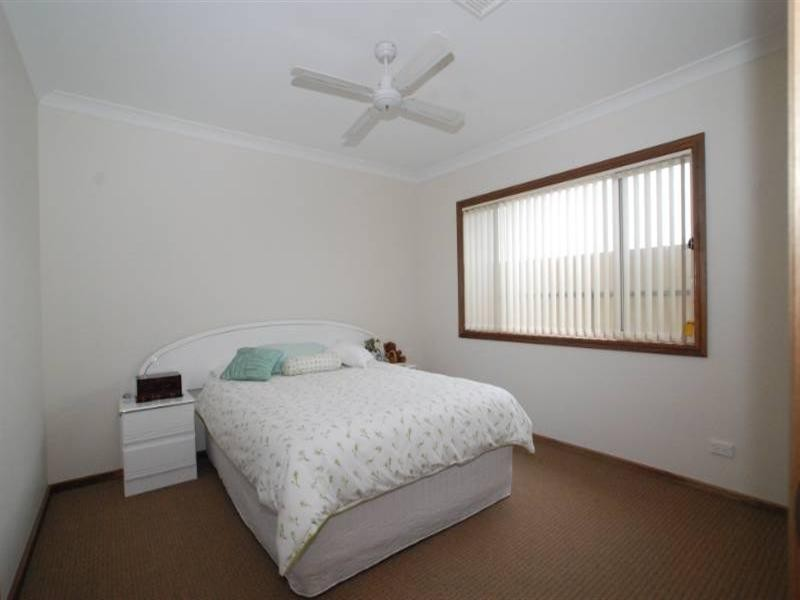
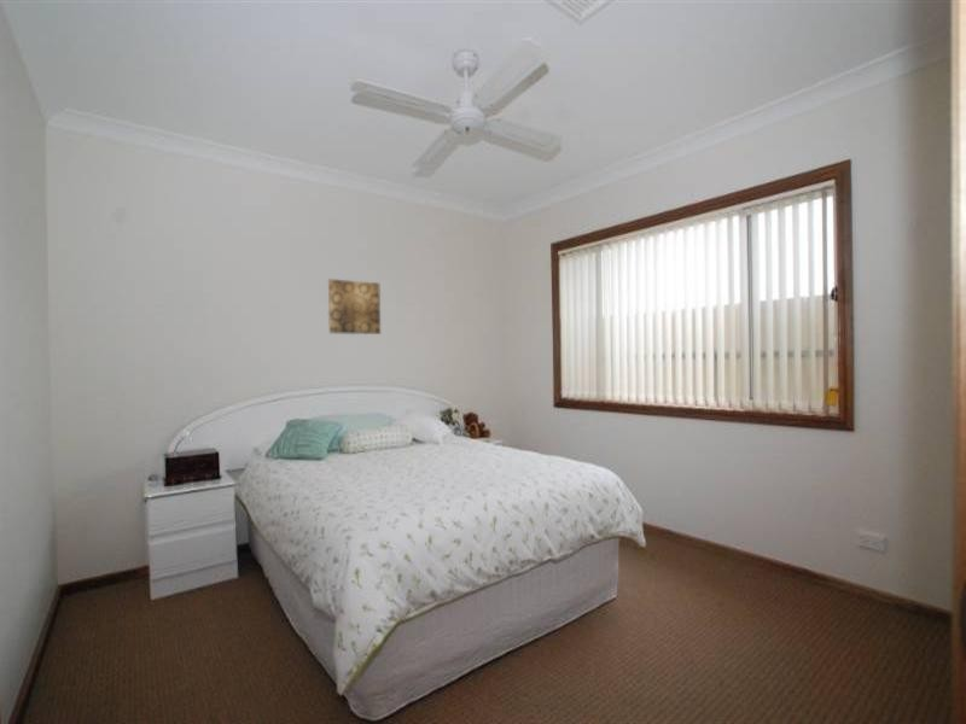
+ wall art (355, 306)
